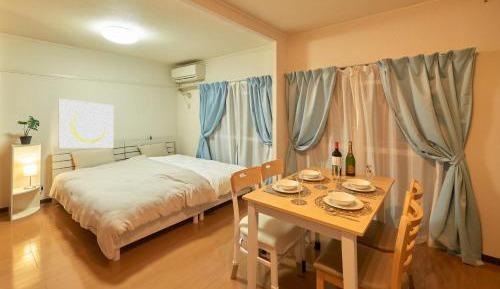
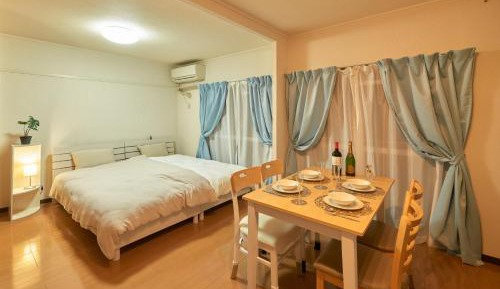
- wall art (88, 125)
